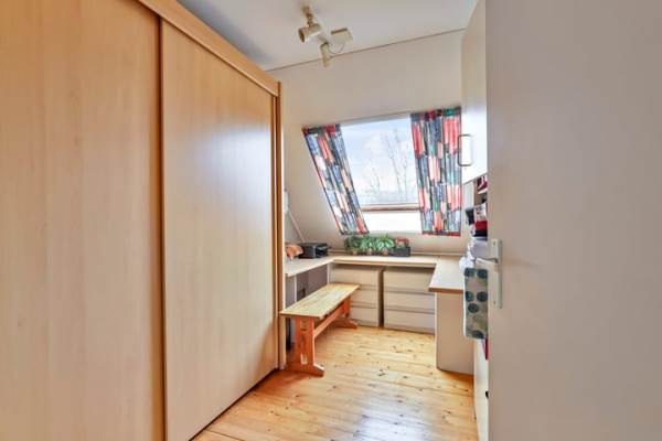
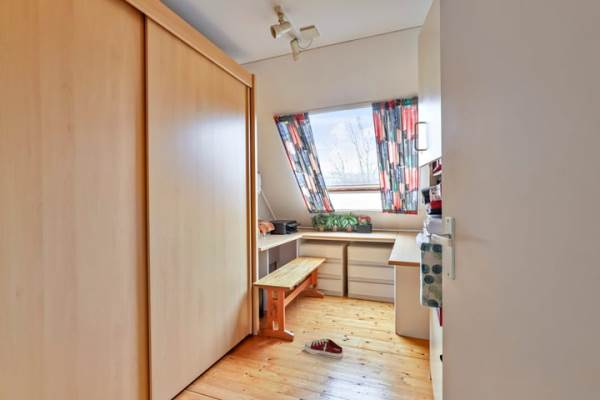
+ shoe (323, 345)
